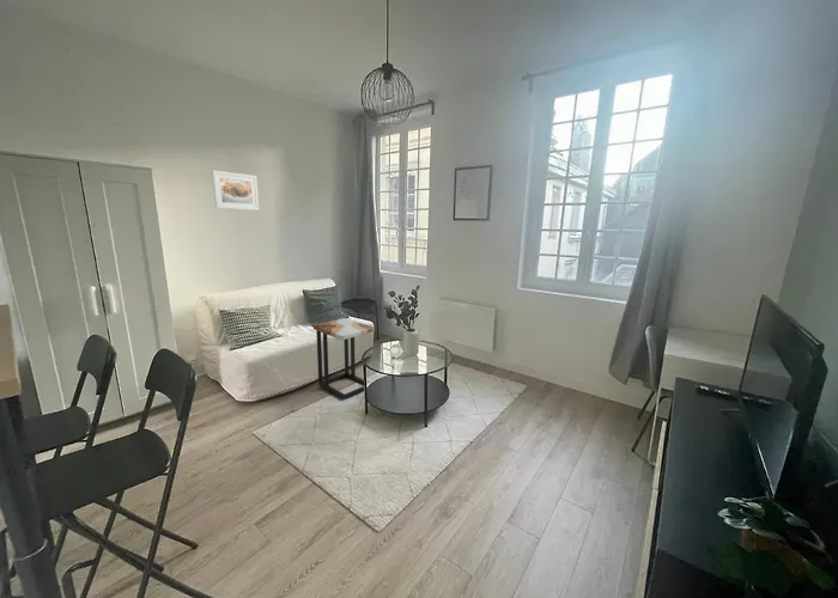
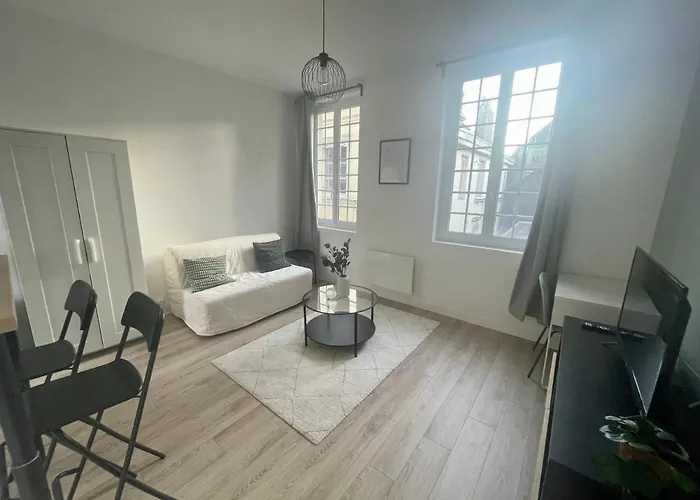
- side table (345, 356)
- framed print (236, 191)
